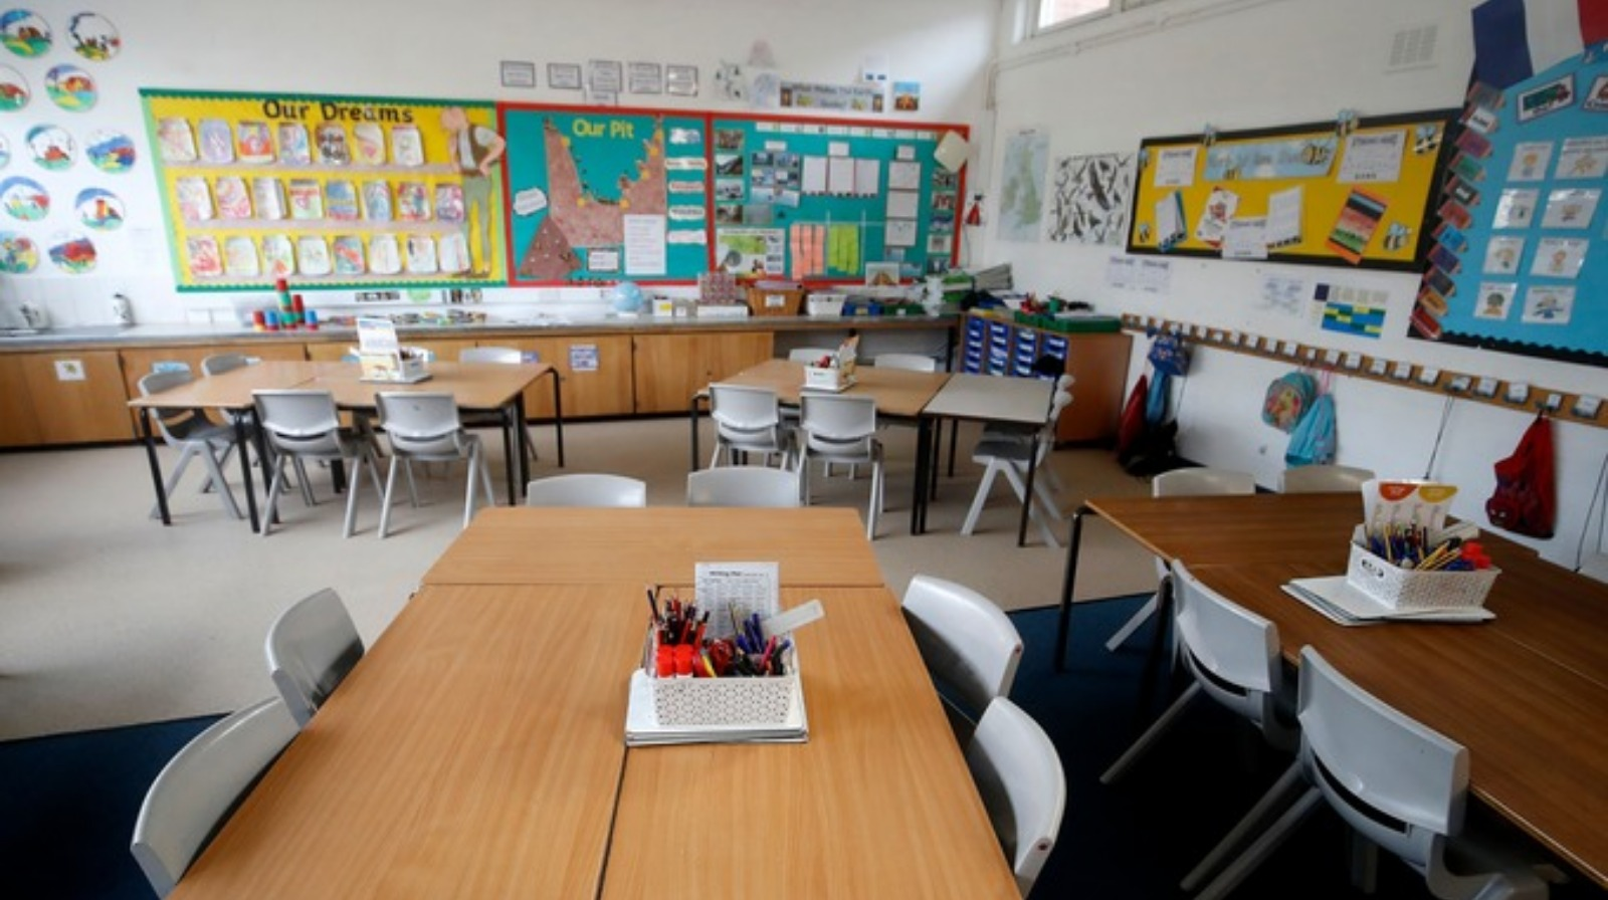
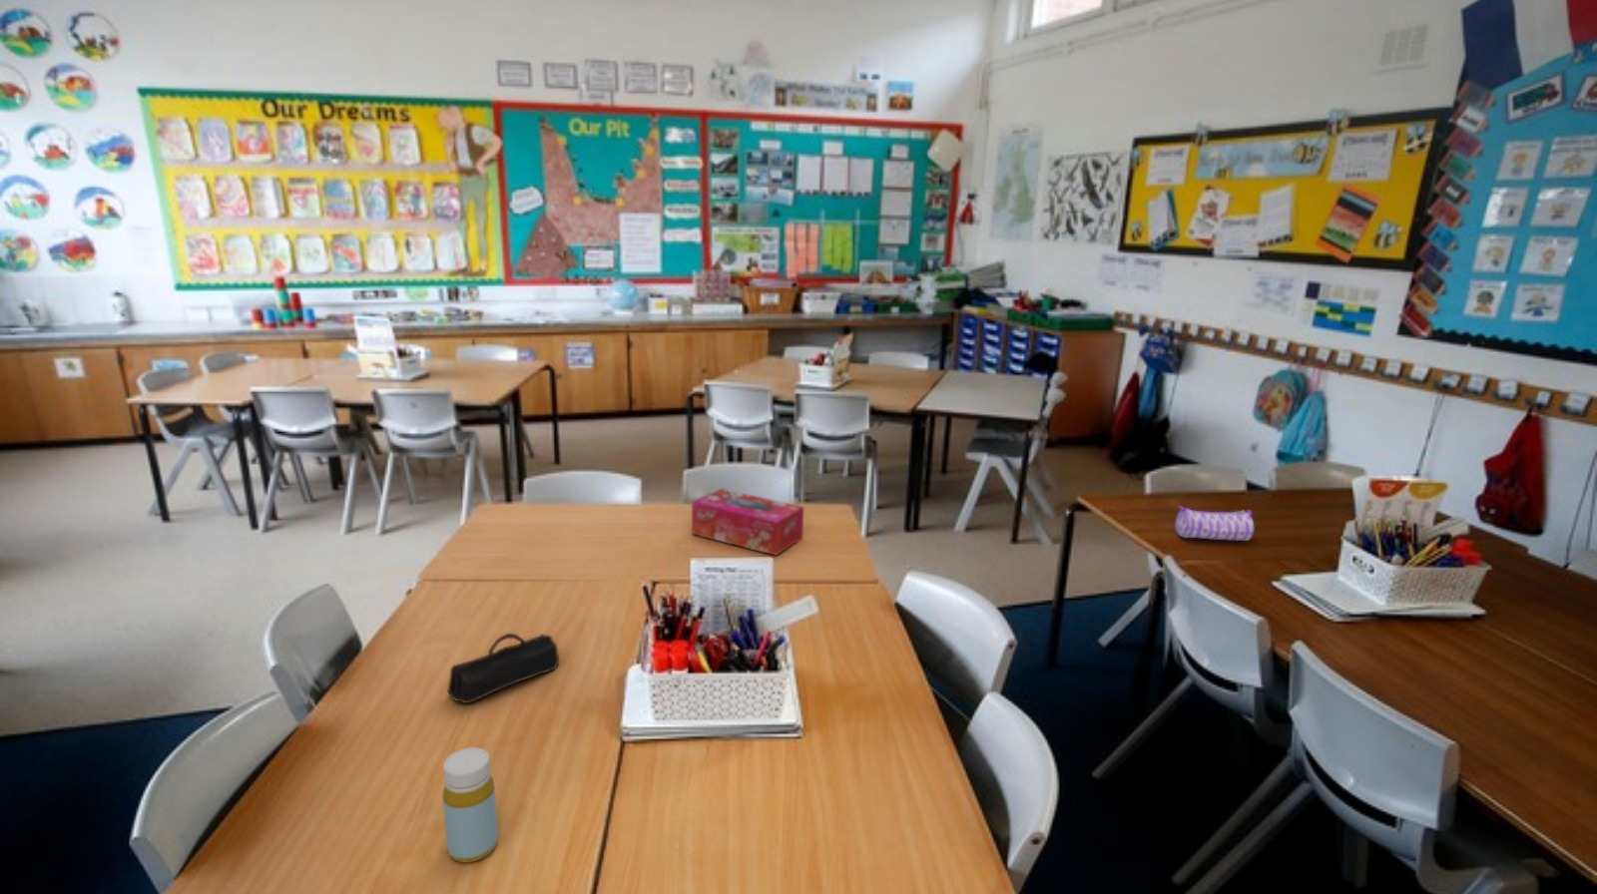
+ pencil case (505, 658)
+ bottle (469, 804)
+ tissue box (747, 520)
+ pencil case (1214, 524)
